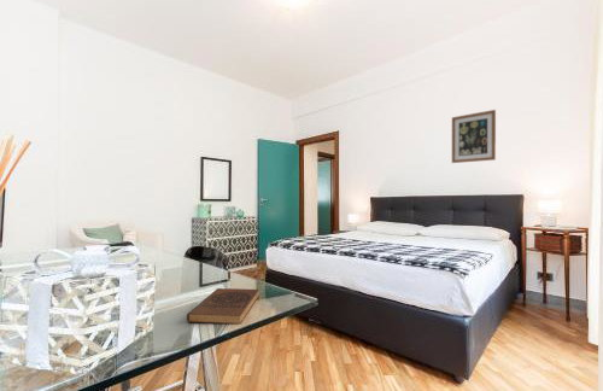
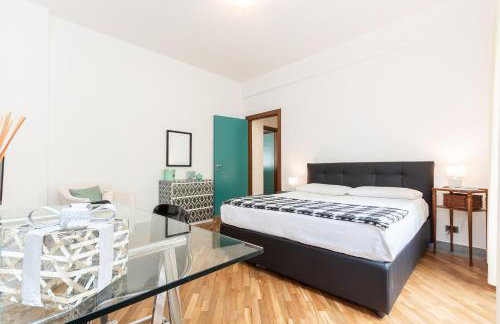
- wall art (472, 138)
- book (227, 303)
